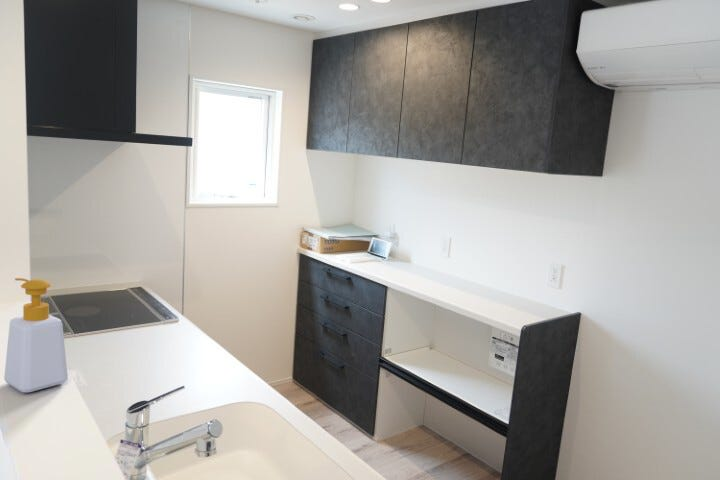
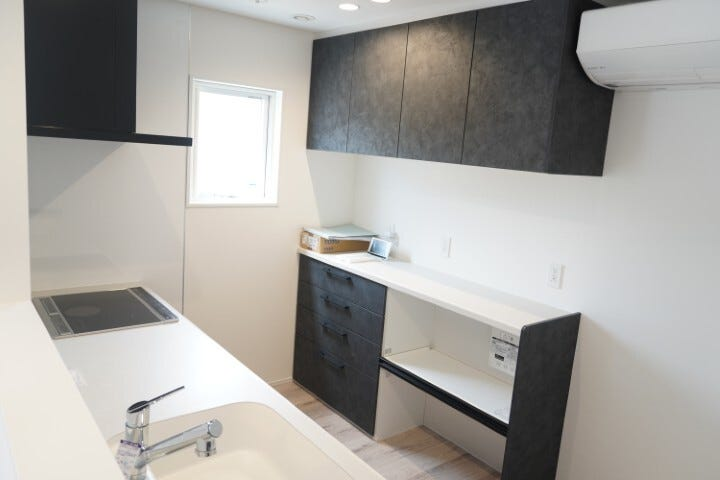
- soap bottle (31, 329)
